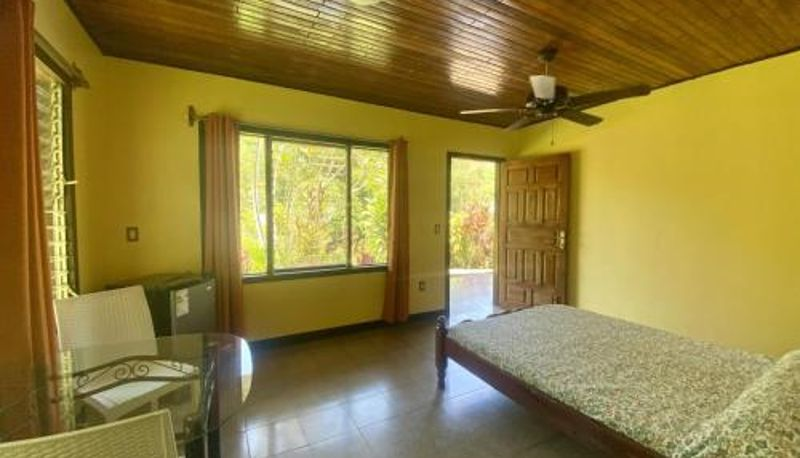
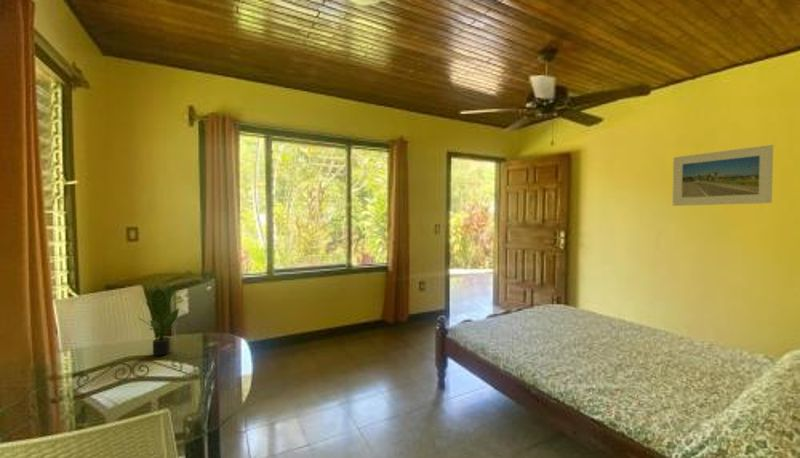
+ potted plant (164, 319)
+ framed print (718, 178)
